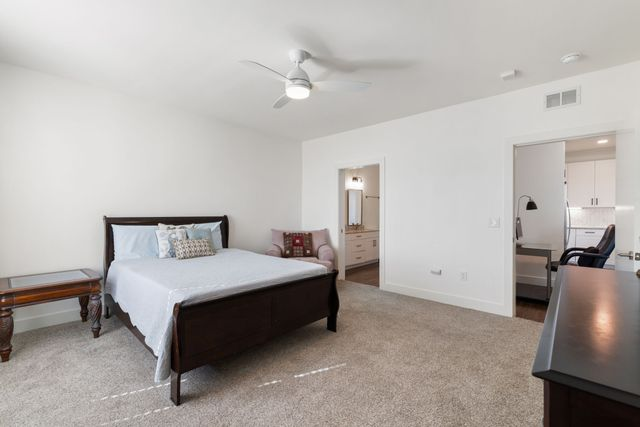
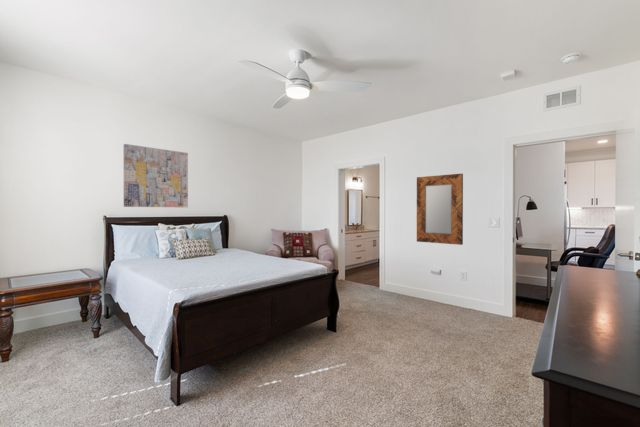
+ home mirror (438, 209)
+ wall art (157, 178)
